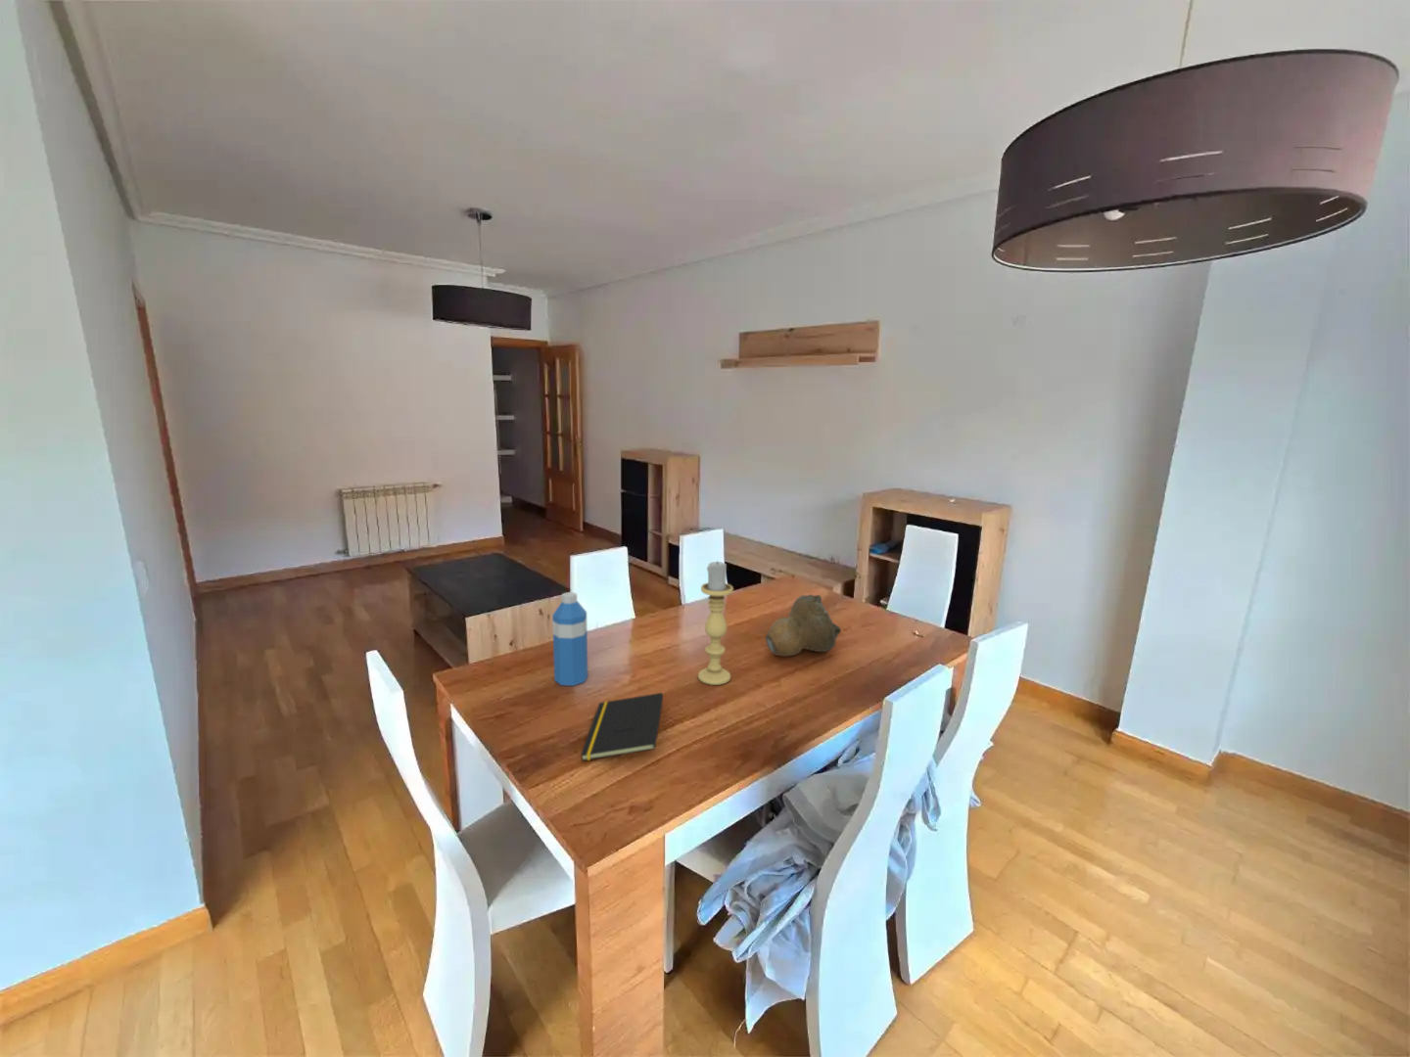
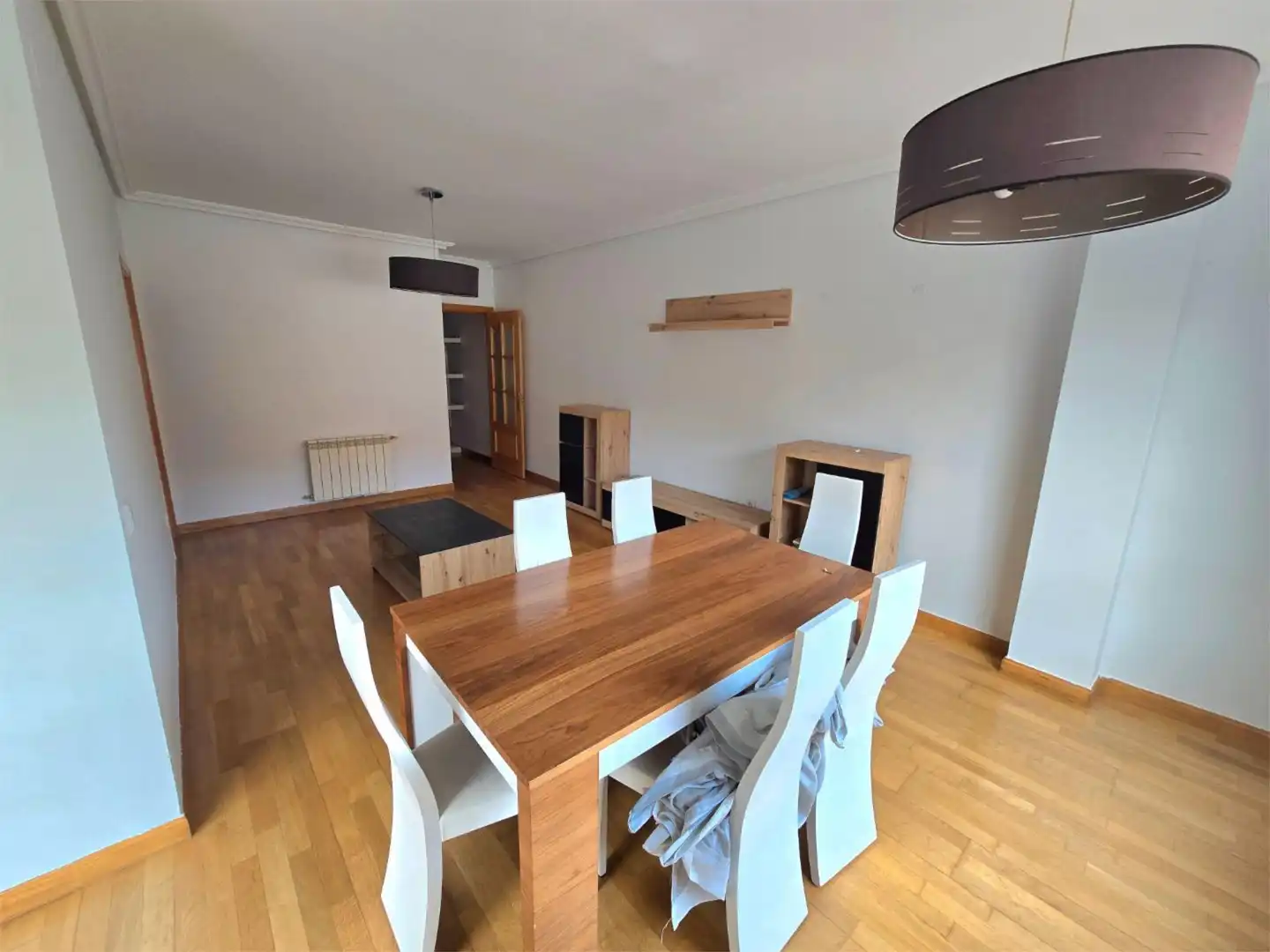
- water bottle (570, 636)
- notepad (625, 723)
- decorative bowl (800, 624)
- candle holder (716, 620)
